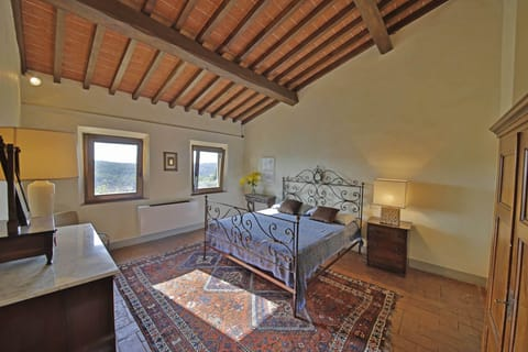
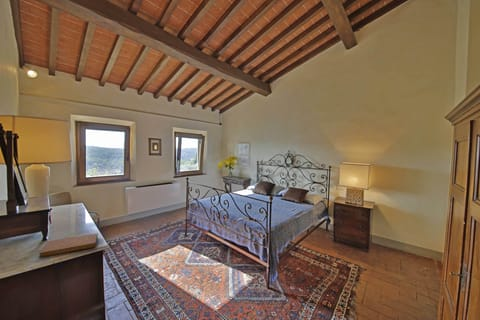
+ notebook (71, 243)
